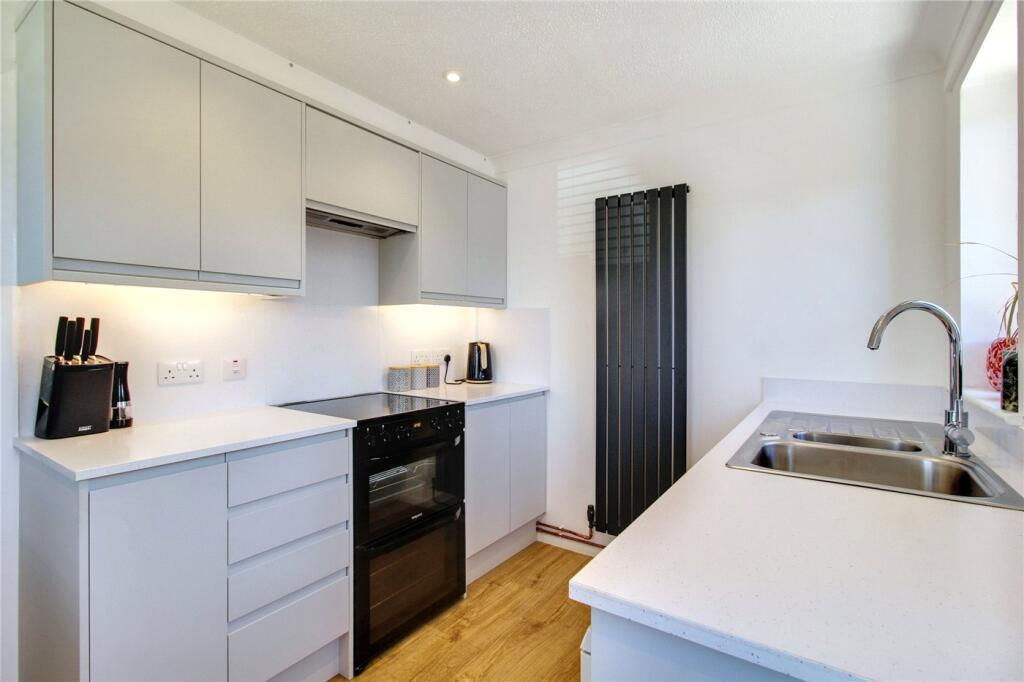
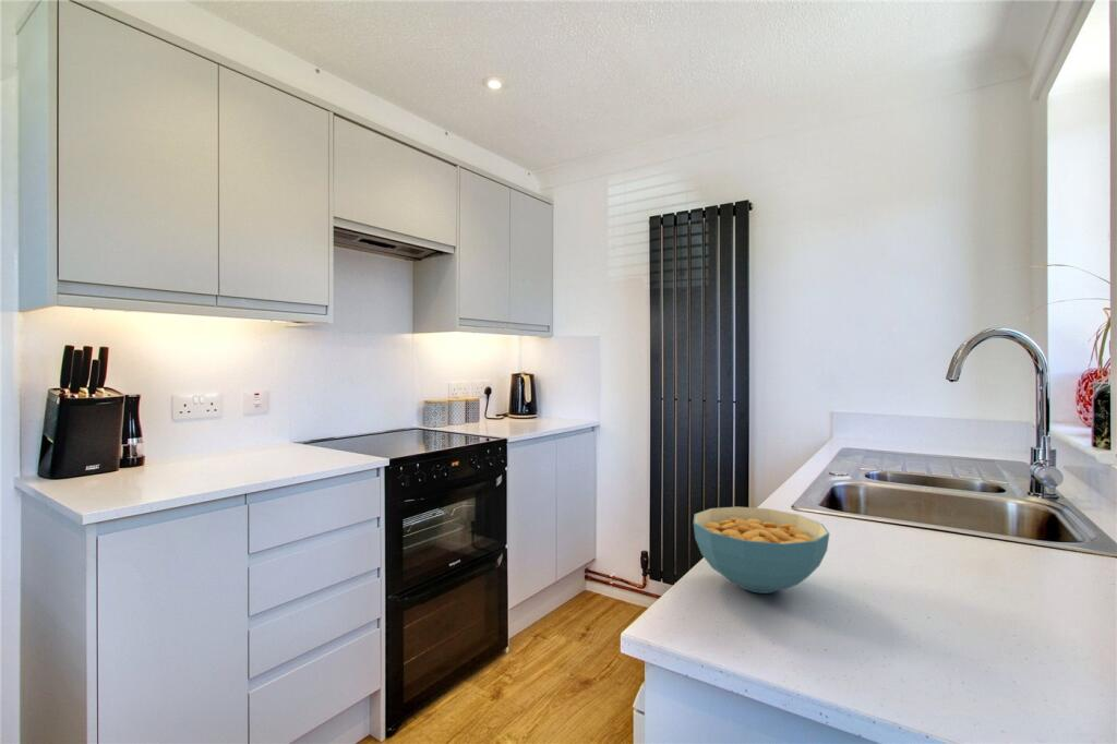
+ cereal bowl (757, 554)
